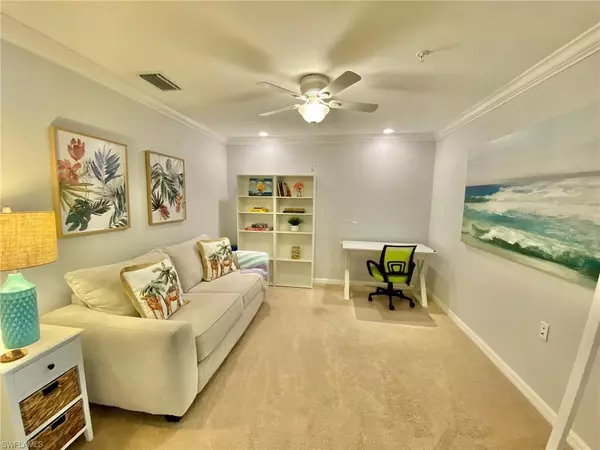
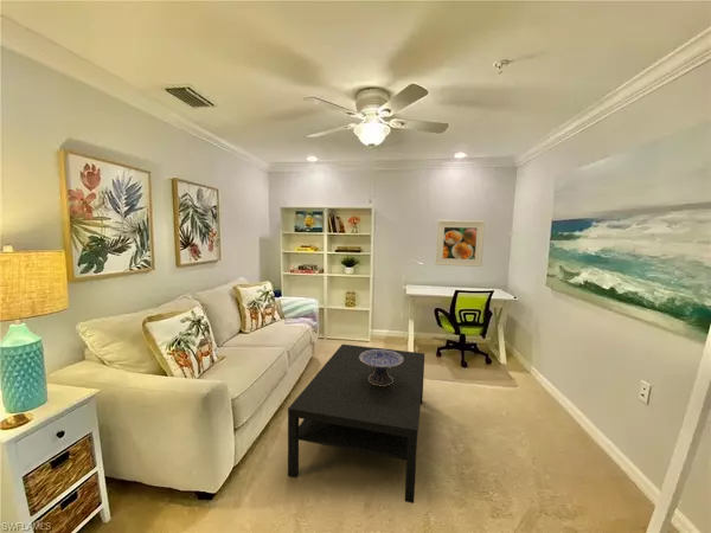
+ decorative bowl (380, 367)
+ coffee table (369, 403)
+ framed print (459, 243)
